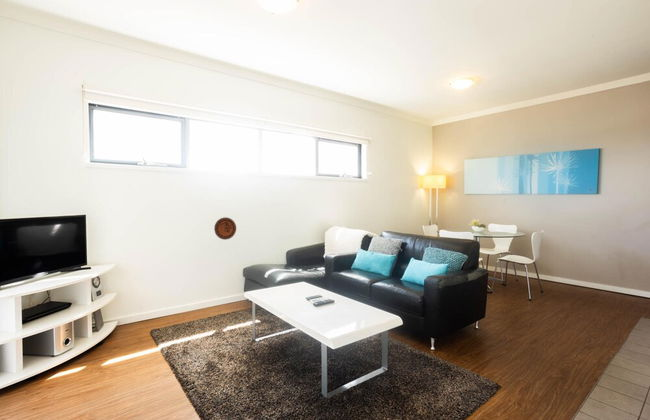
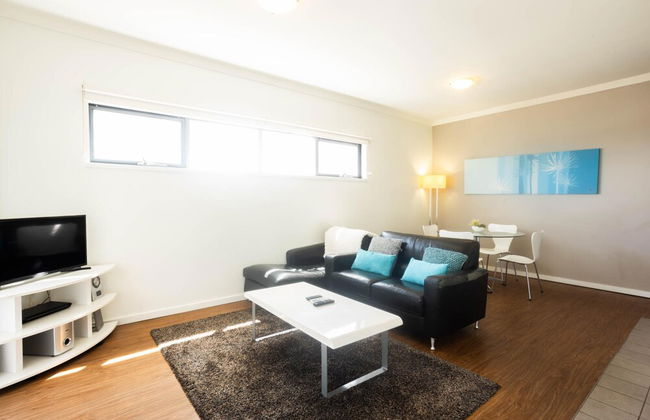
- decorative plate (225, 228)
